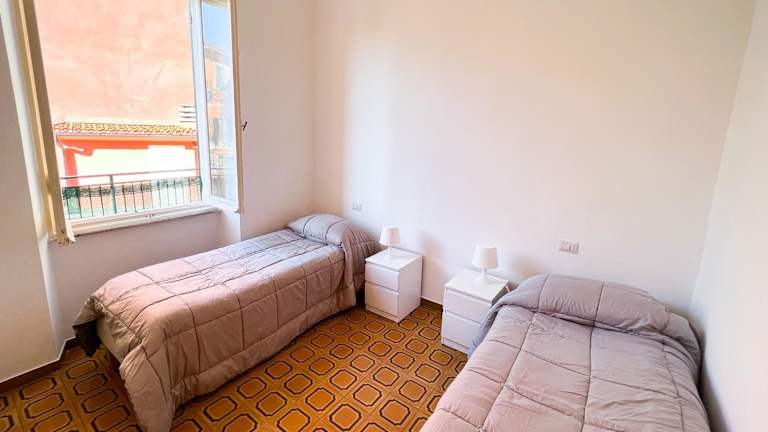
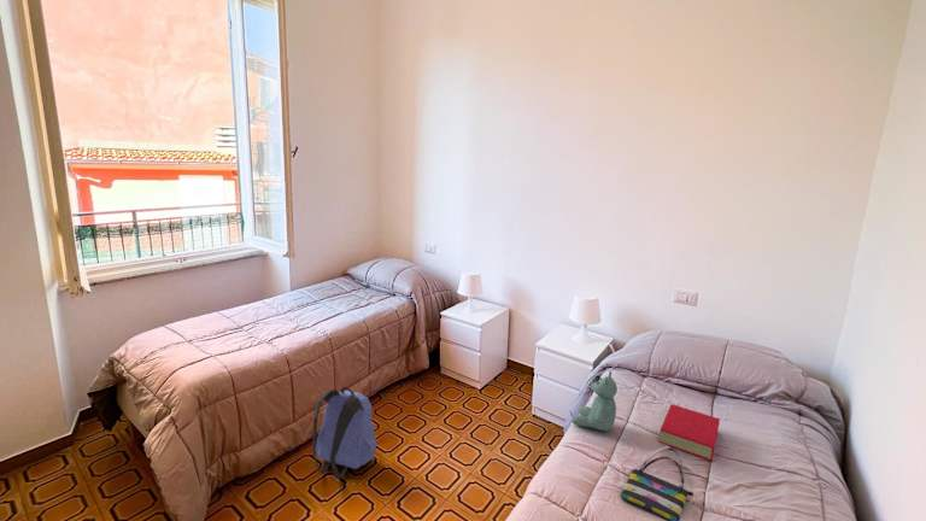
+ backpack (339, 429)
+ book (690, 429)
+ stuffed bear (596, 398)
+ tote bag (660, 479)
